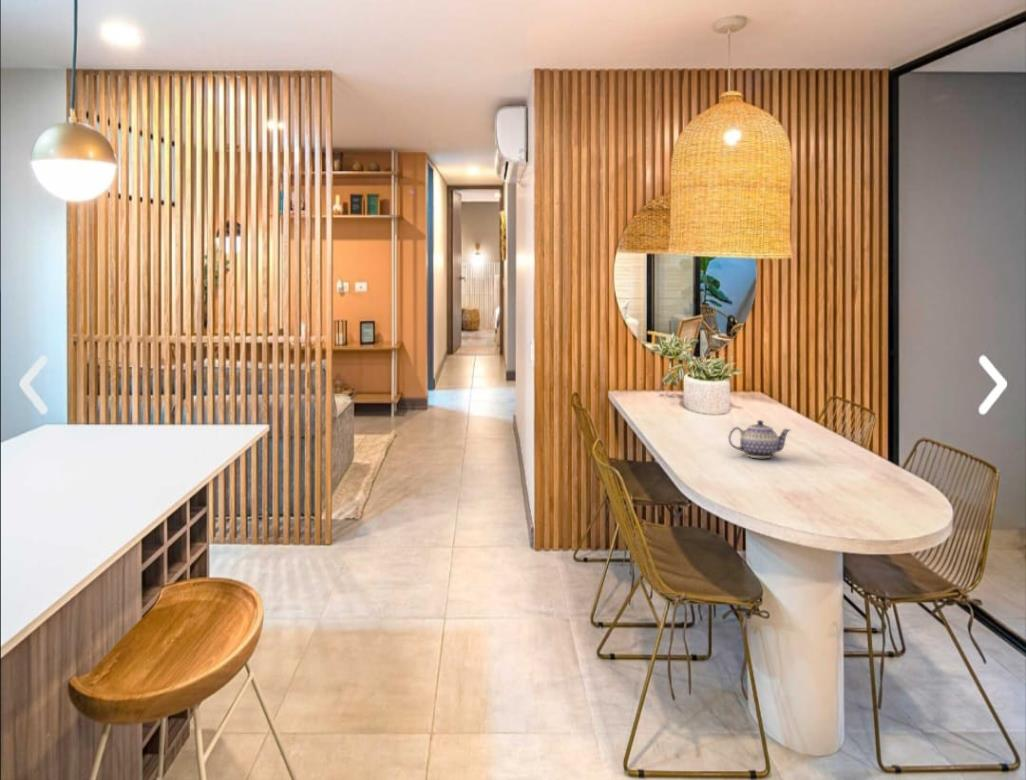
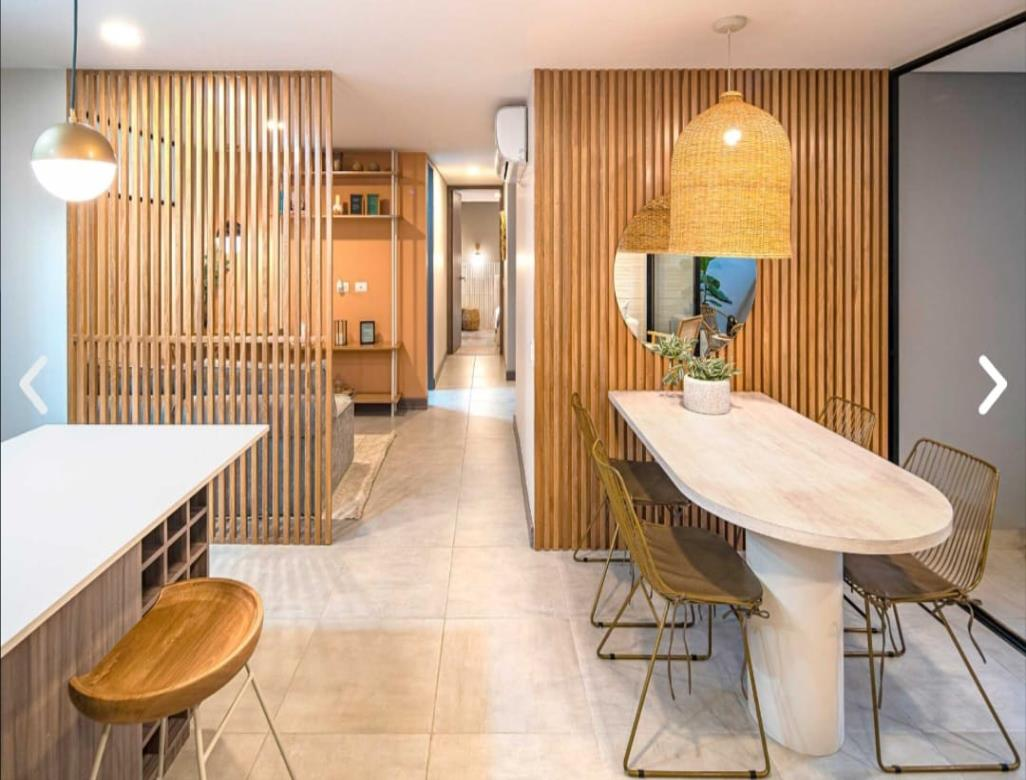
- teapot (759, 438)
